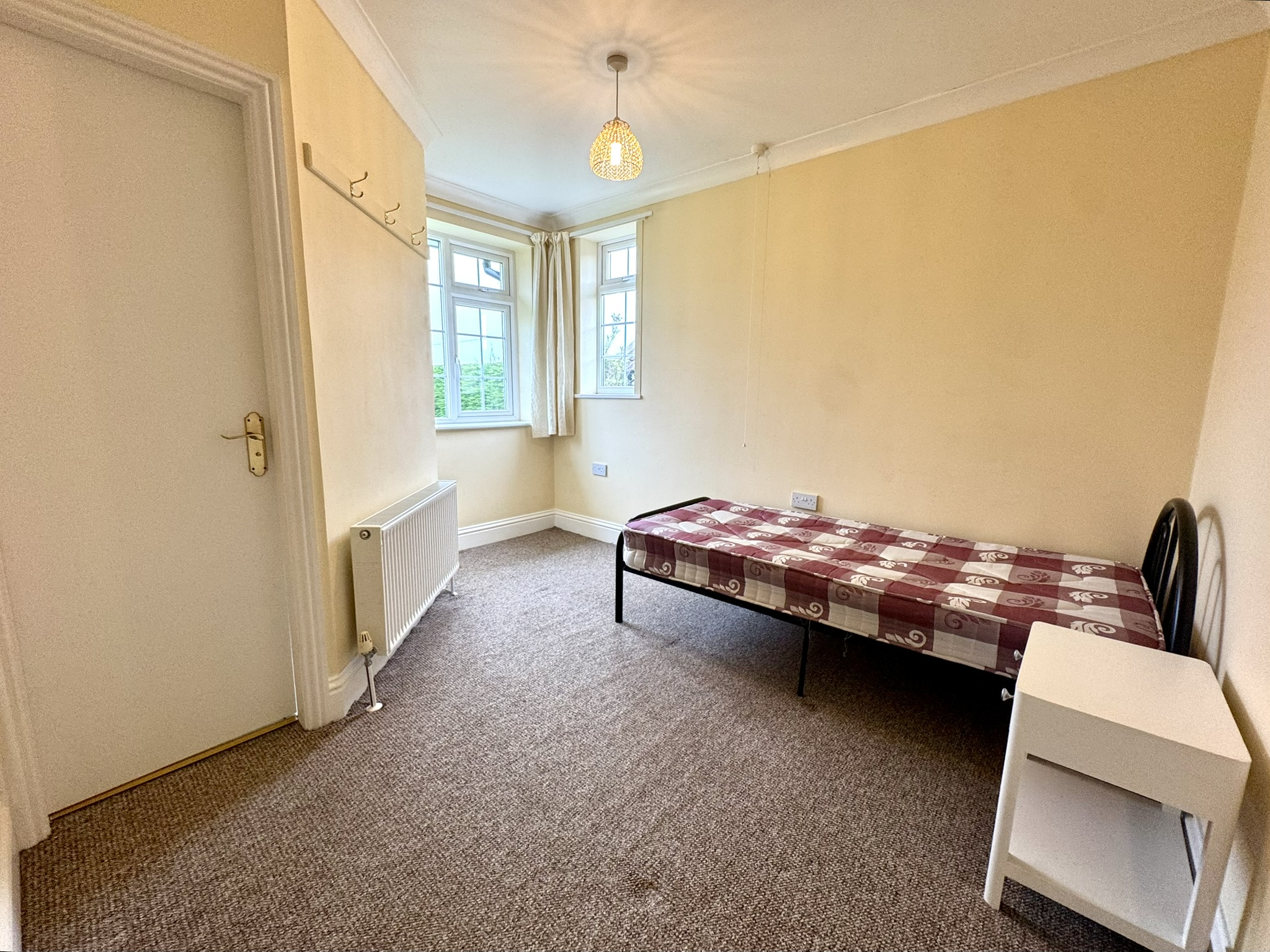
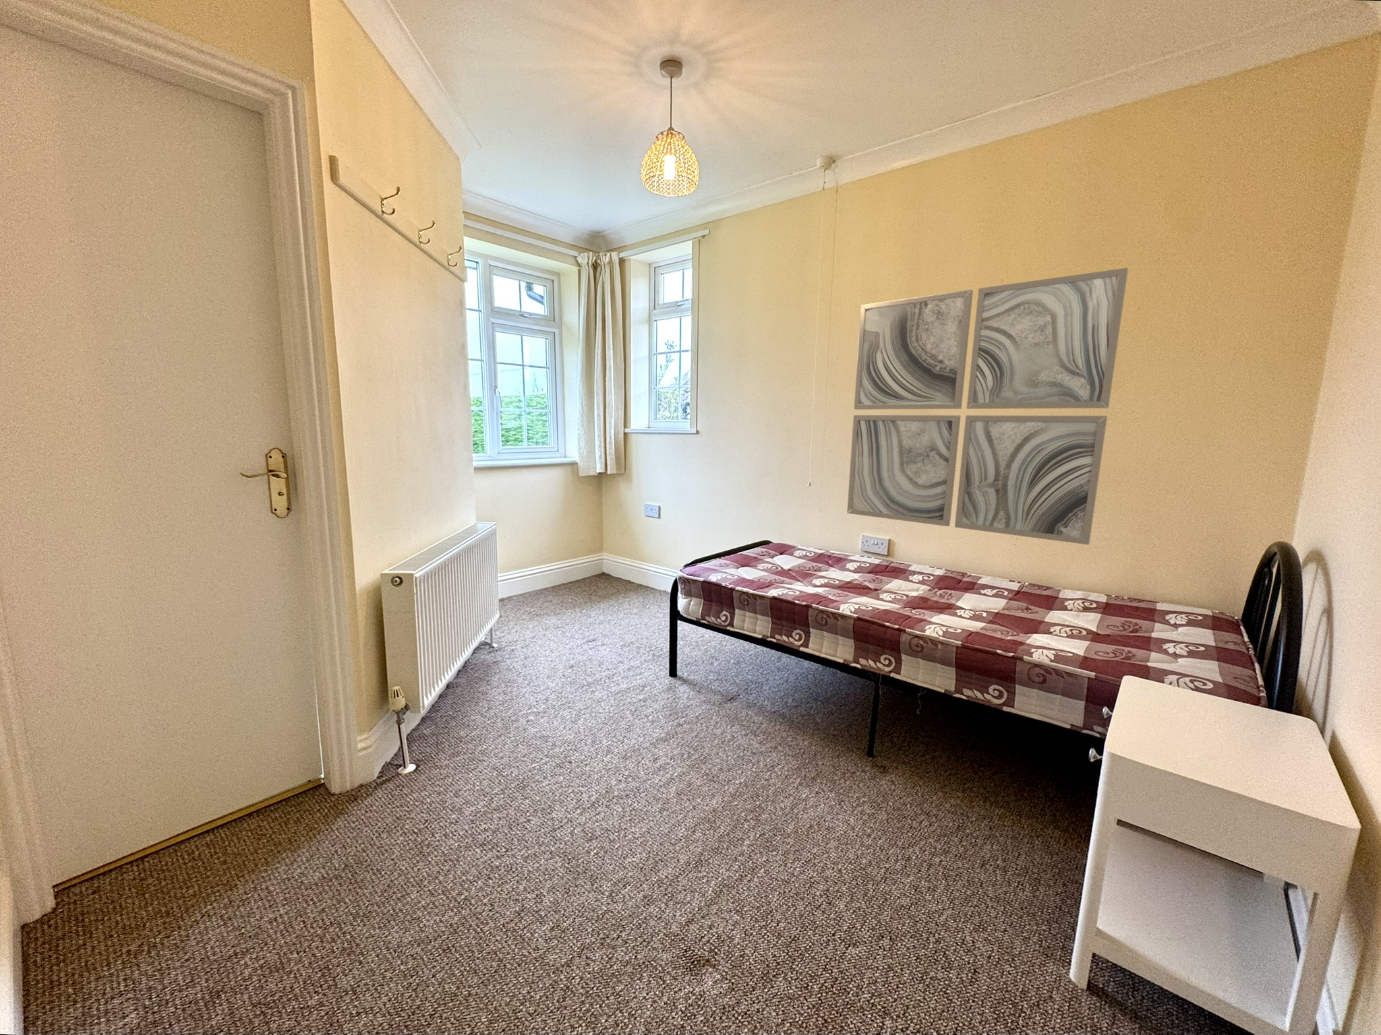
+ wall art (966, 415)
